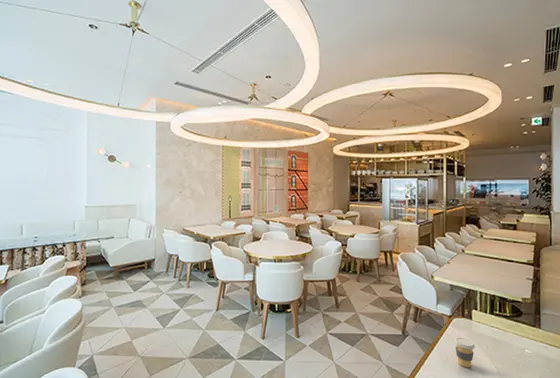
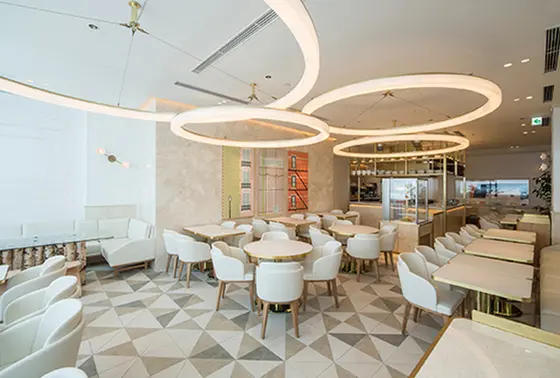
- coffee cup (464, 352)
